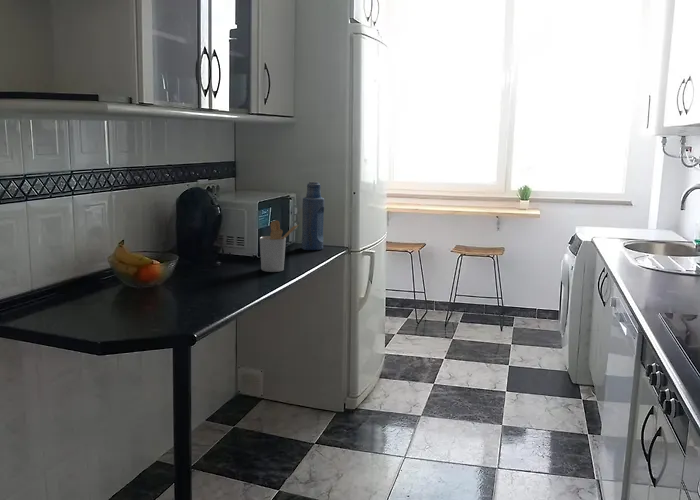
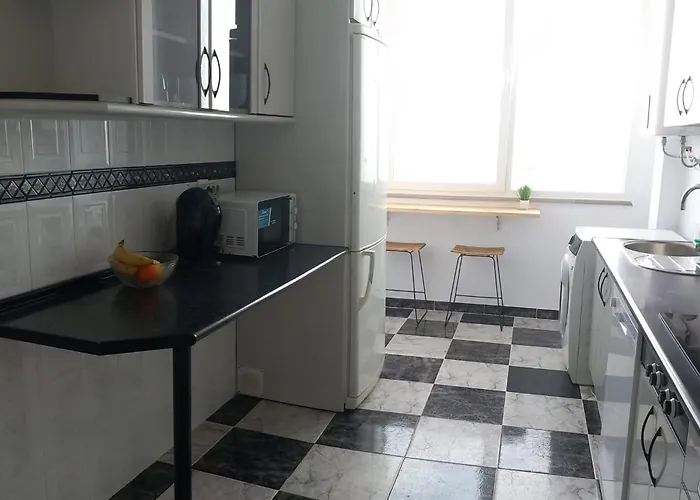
- bottle (313, 215)
- utensil holder (279, 246)
